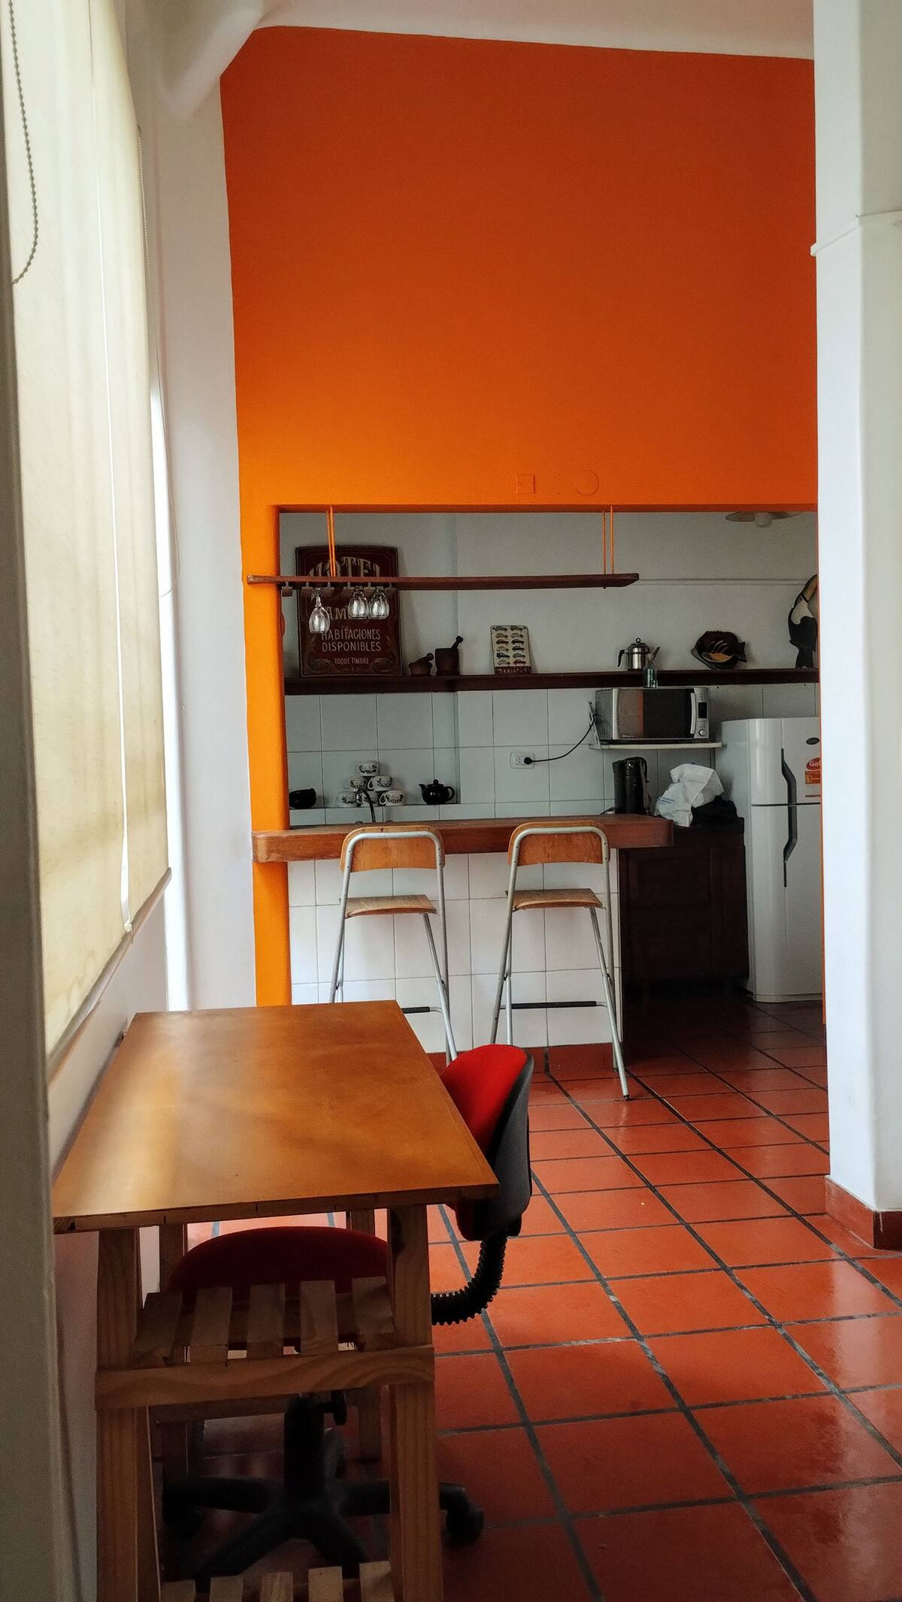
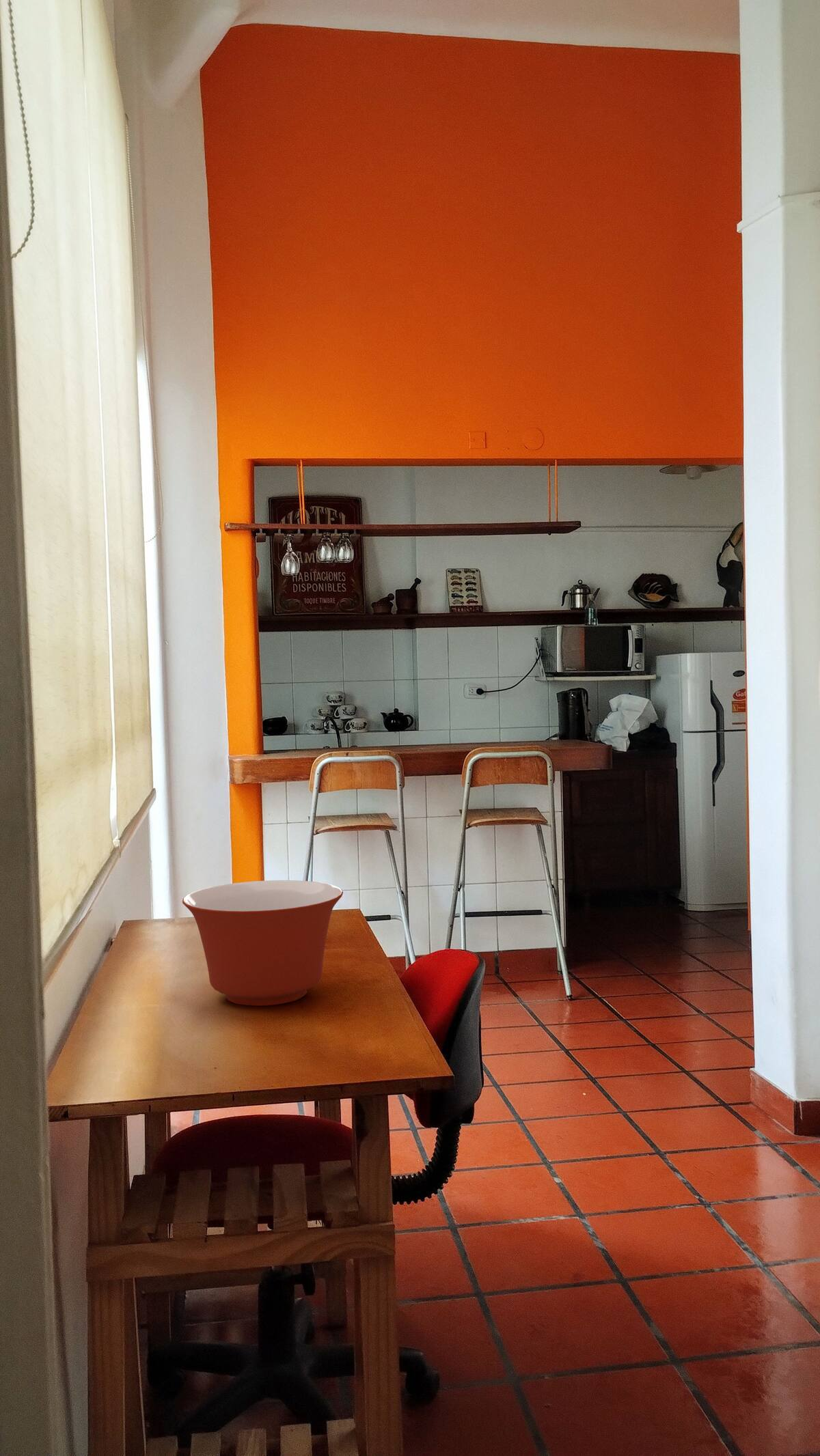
+ mixing bowl (264, 944)
